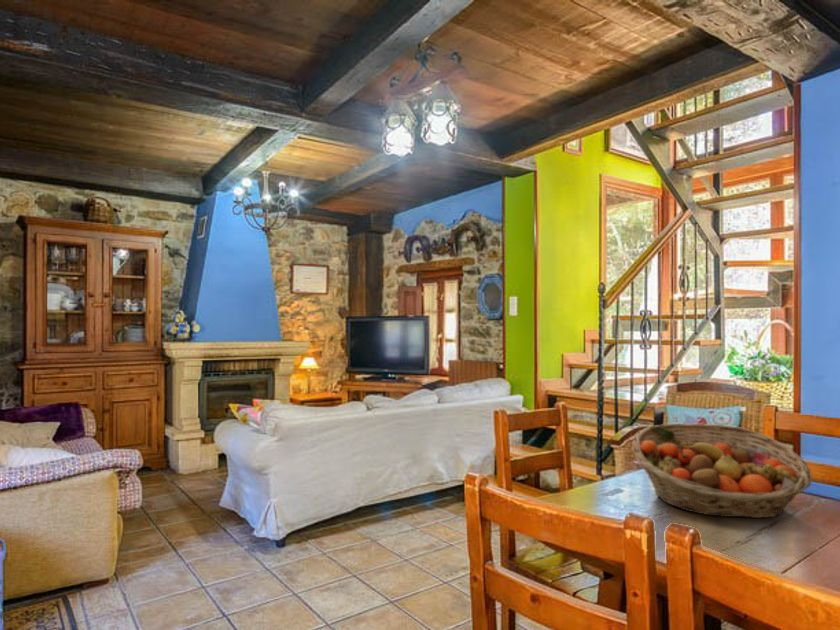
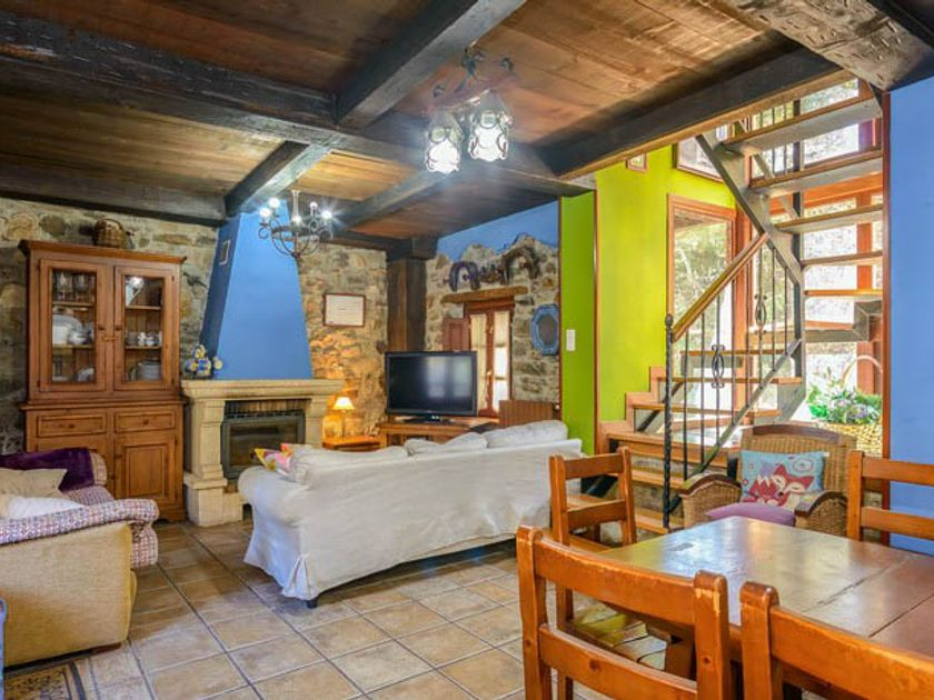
- fruit basket (715, 467)
